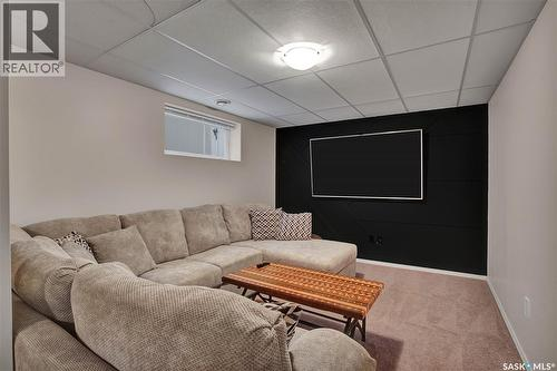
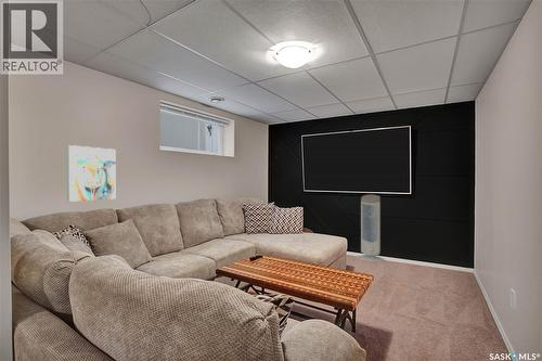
+ wall art (92, 173)
+ air purifier (370, 227)
